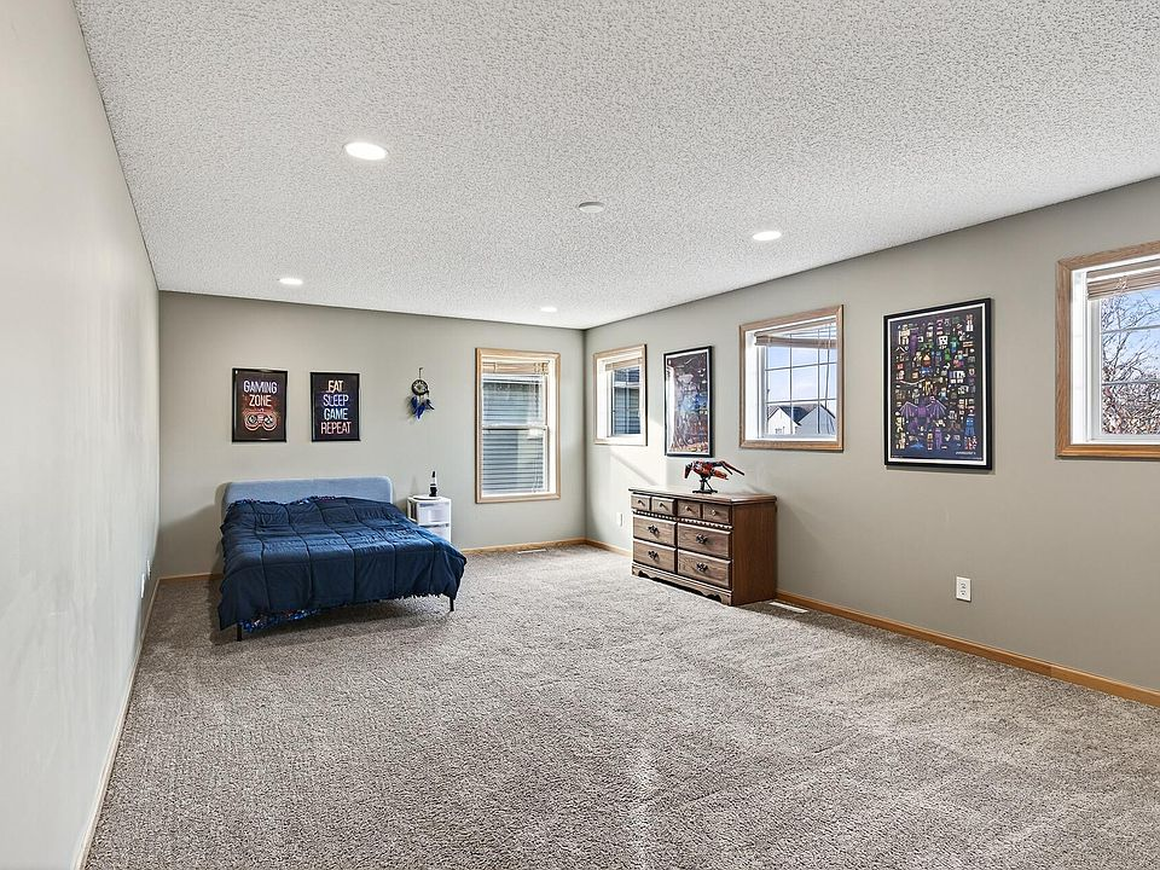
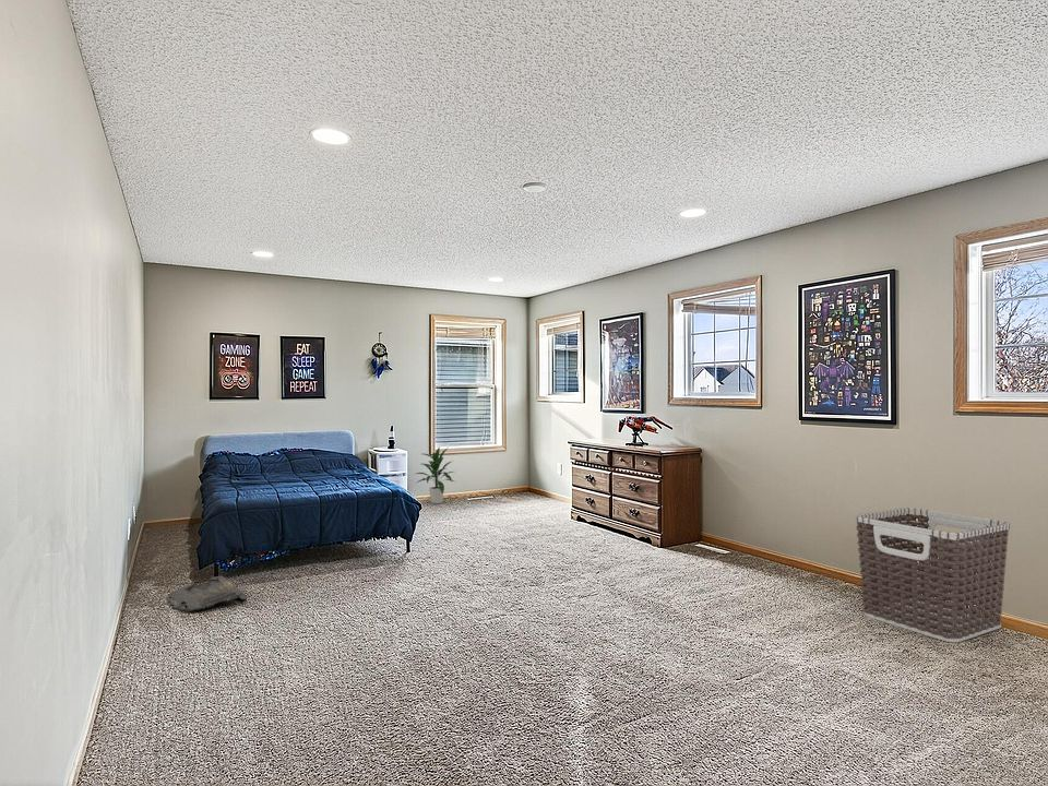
+ carved panel (206, 593)
+ indoor plant (436, 475)
+ clothes hamper (930, 569)
